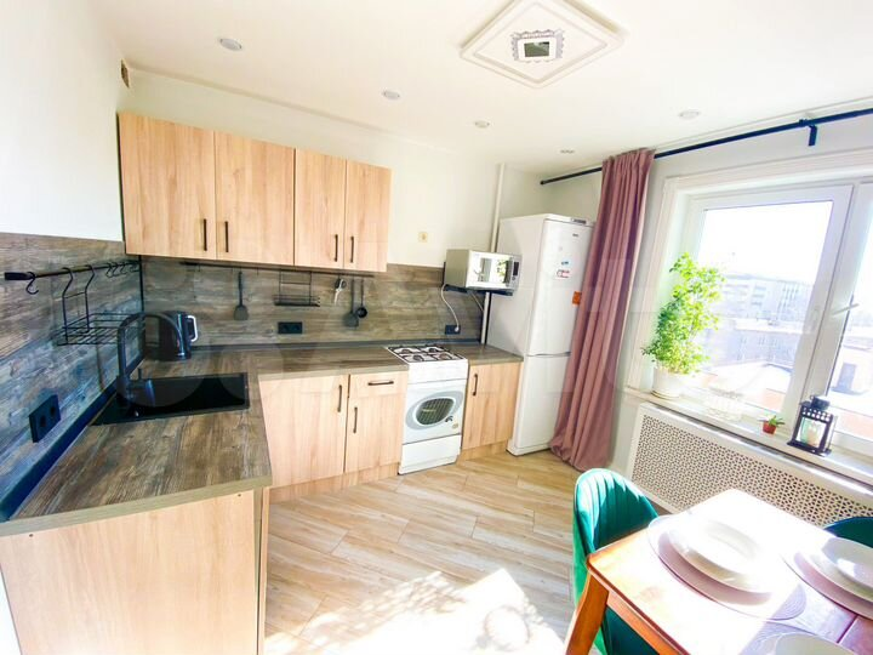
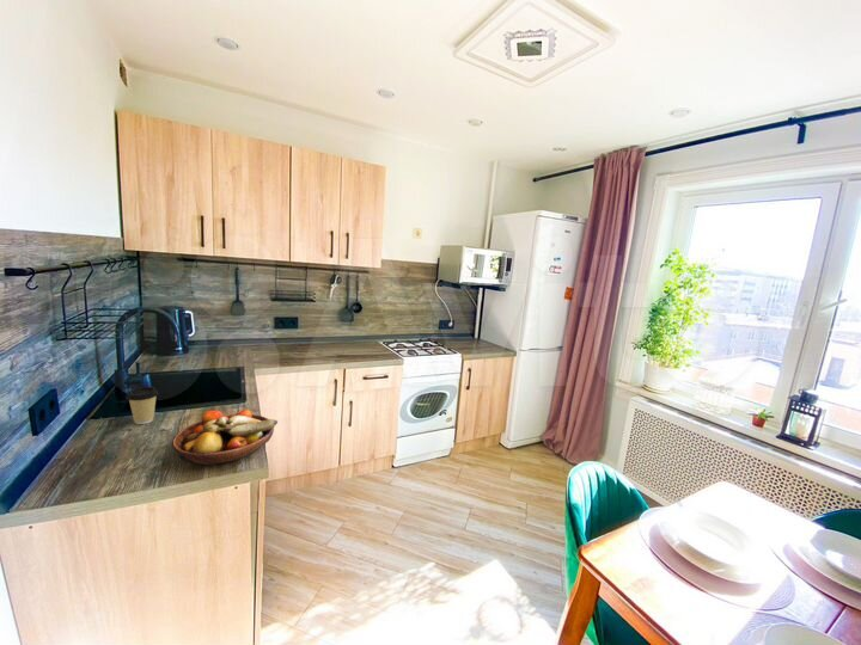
+ fruit bowl (227, 428)
+ coffee cup (142, 405)
